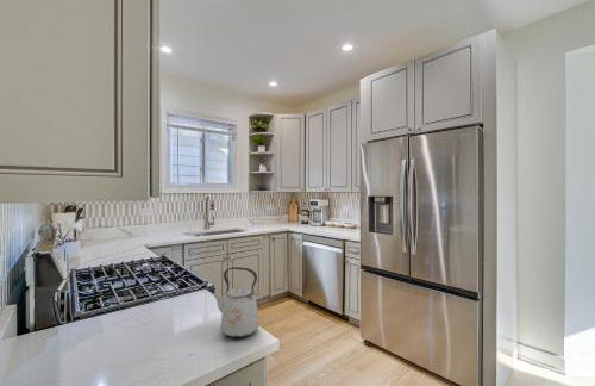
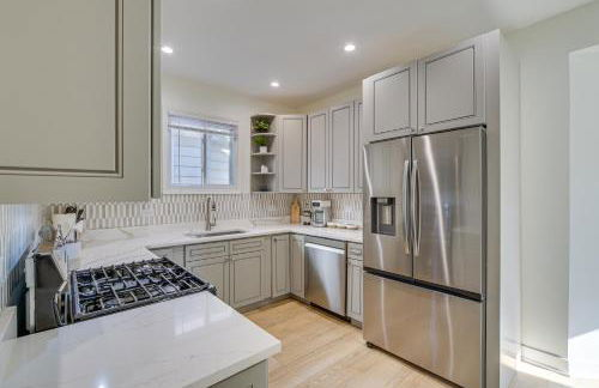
- kettle (233, 298)
